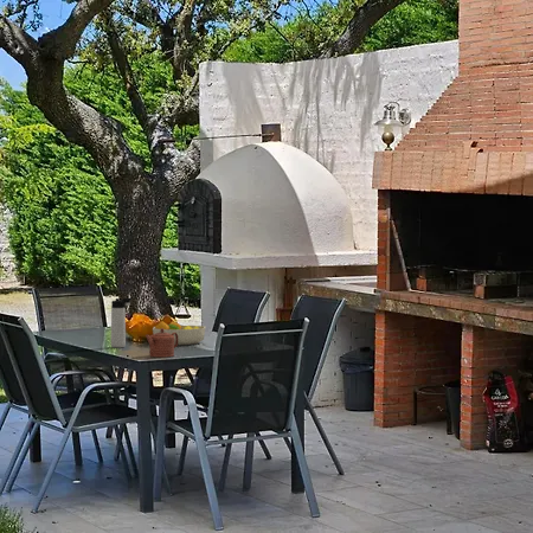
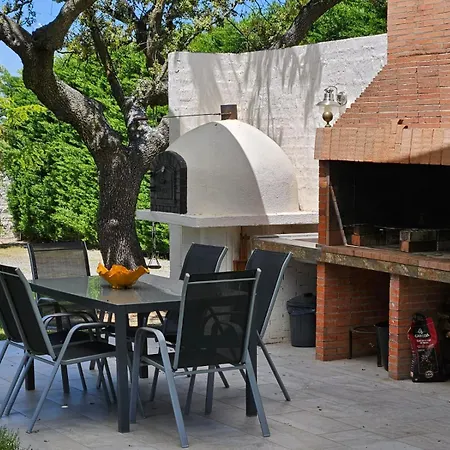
- fruit bowl (179, 332)
- thermos bottle (121, 322)
- teapot (161, 341)
